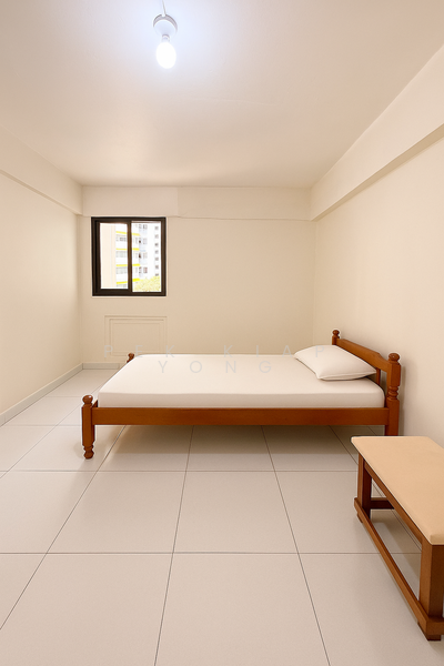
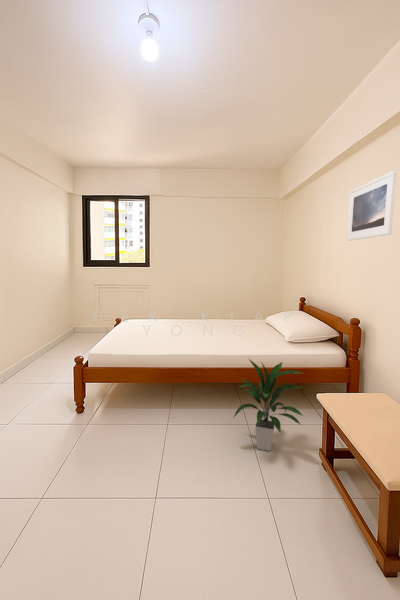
+ indoor plant (267, 402)
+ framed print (368, 210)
